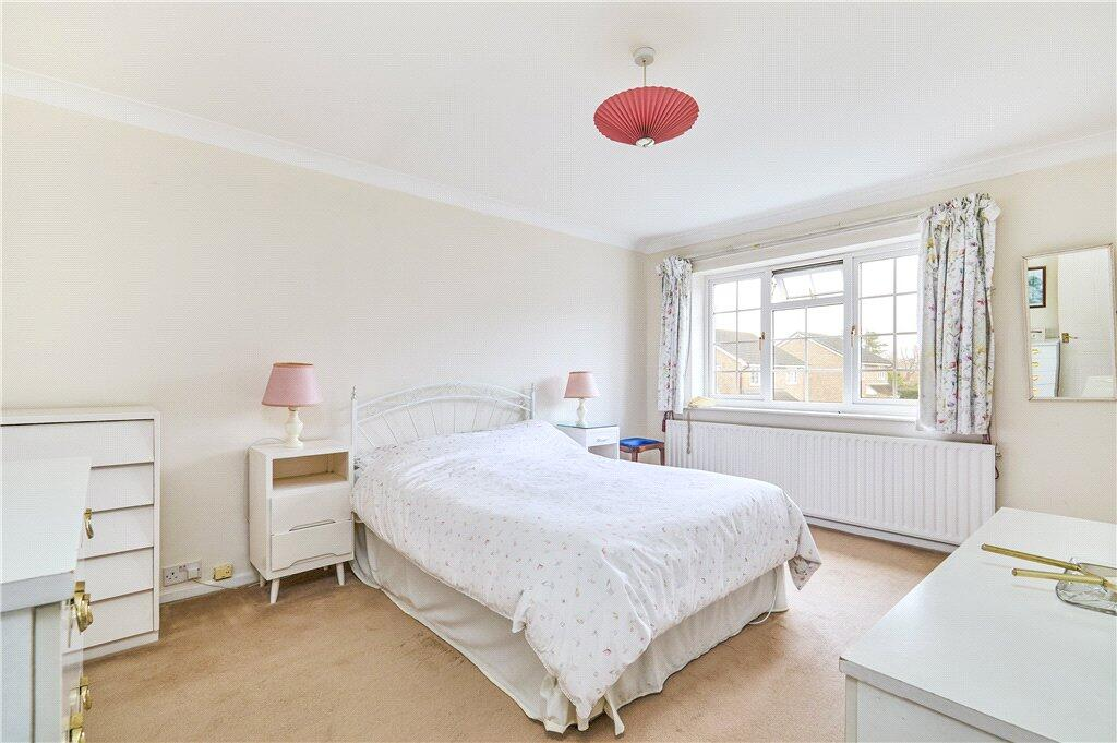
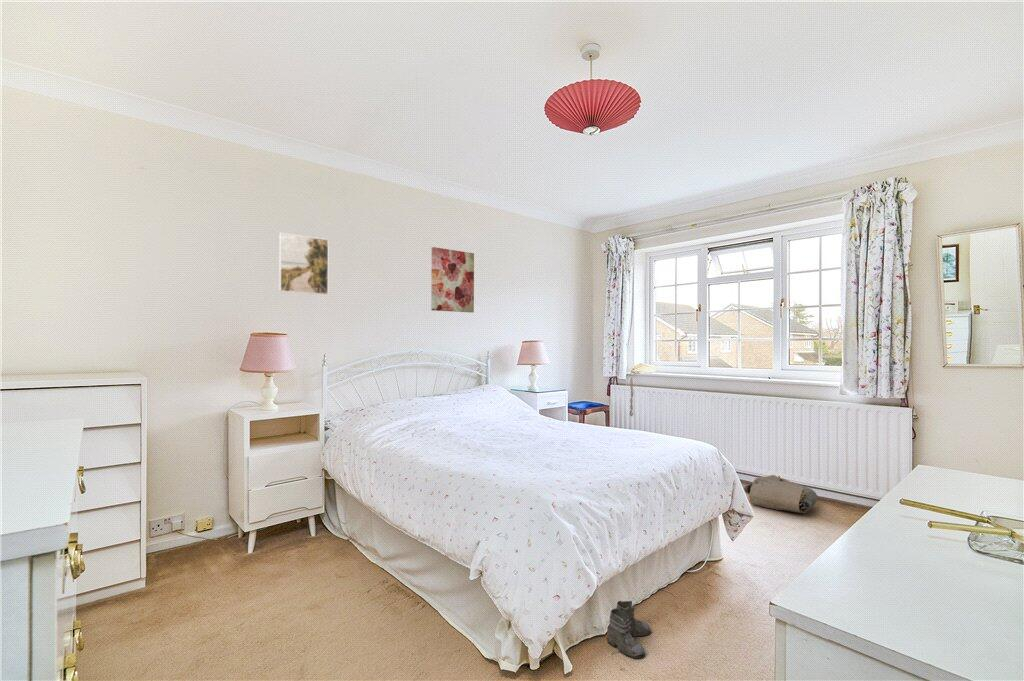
+ boots (629, 625)
+ bag (784, 491)
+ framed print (304, 264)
+ wall art (453, 280)
